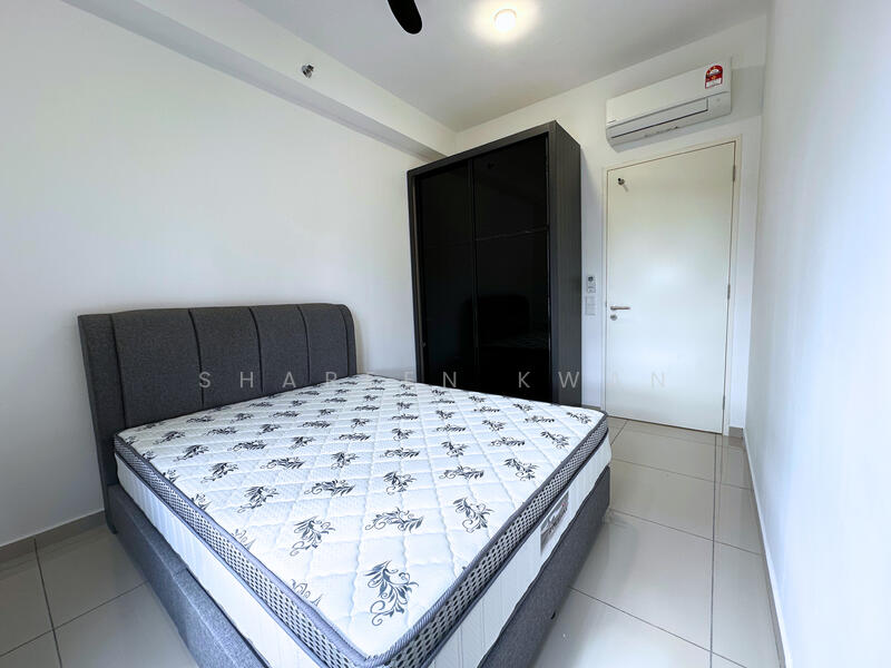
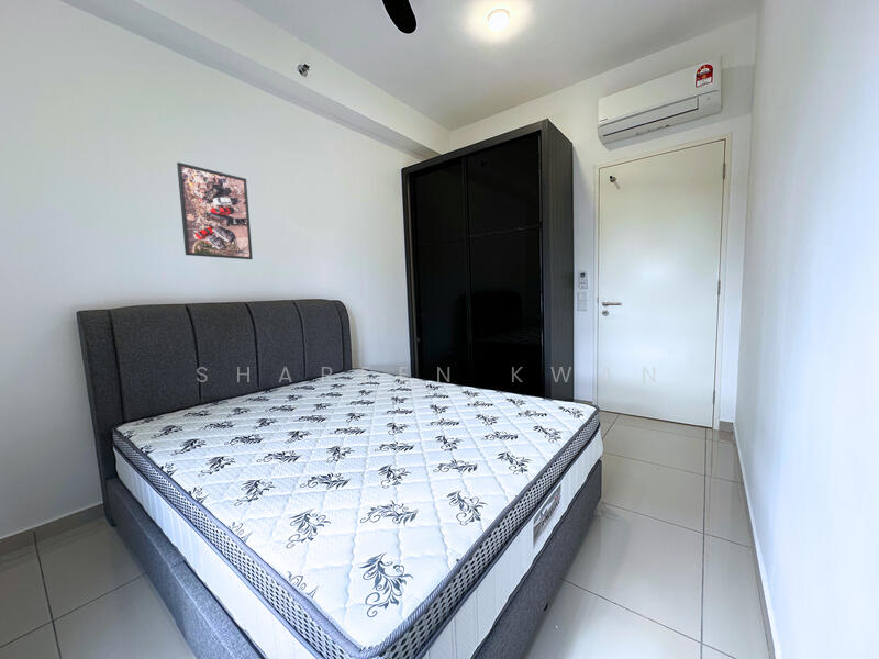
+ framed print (216, 214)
